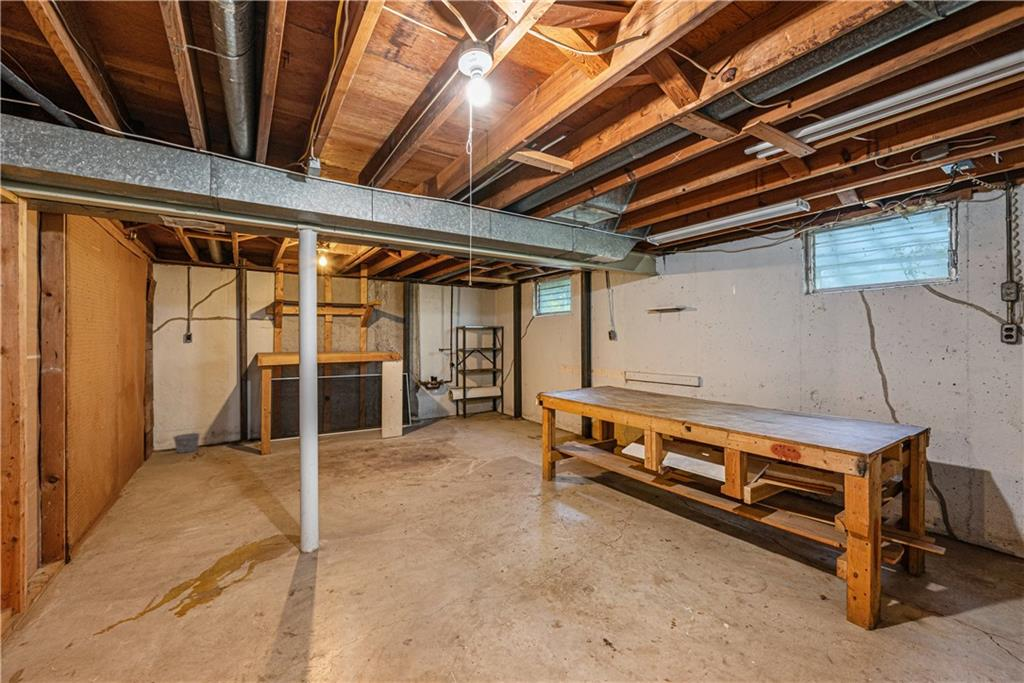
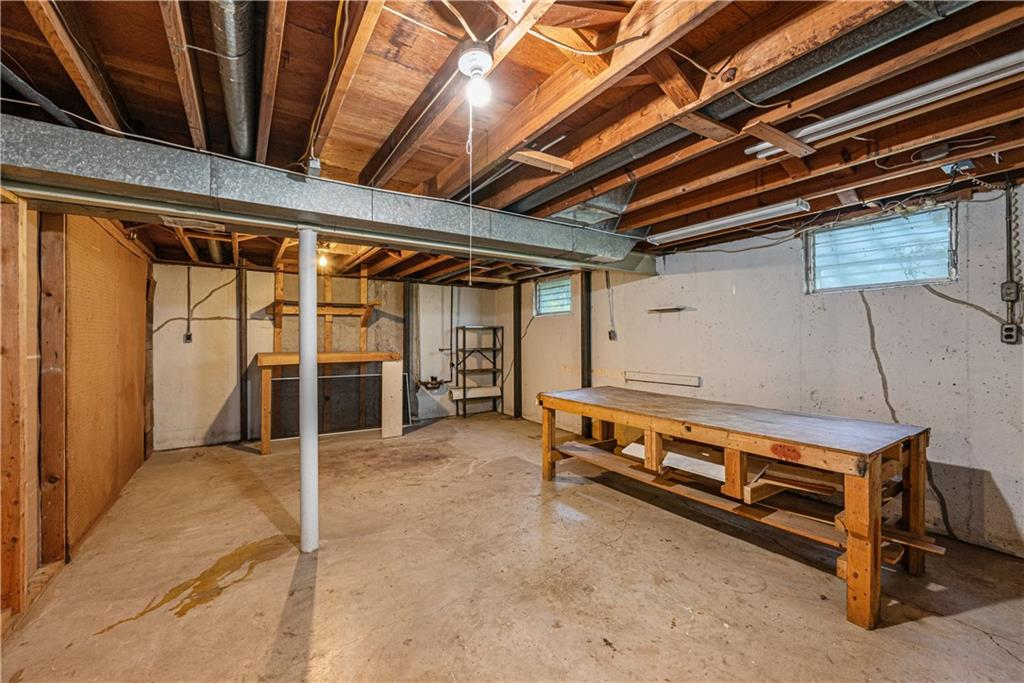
- bucket (186, 437)
